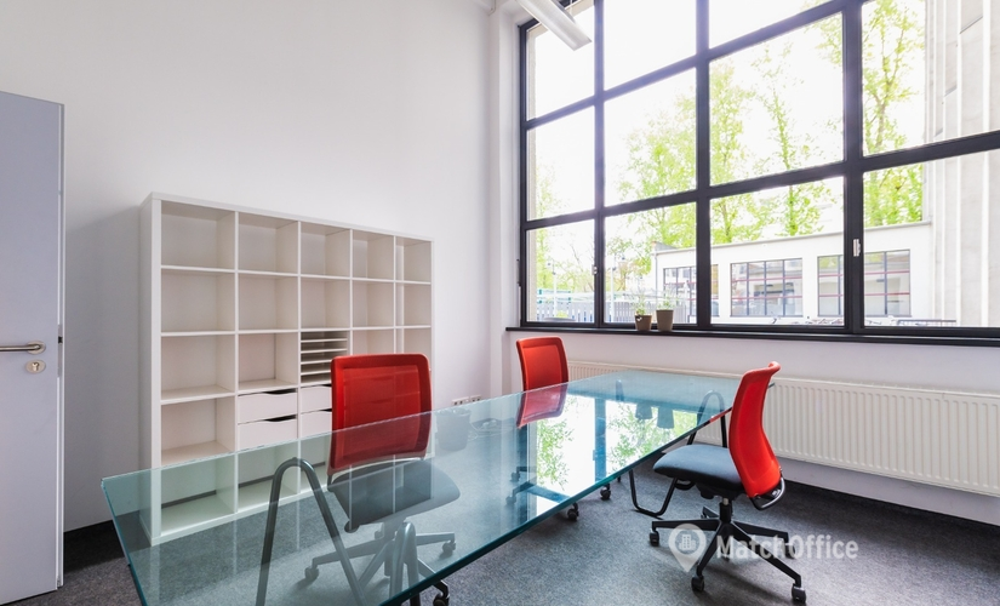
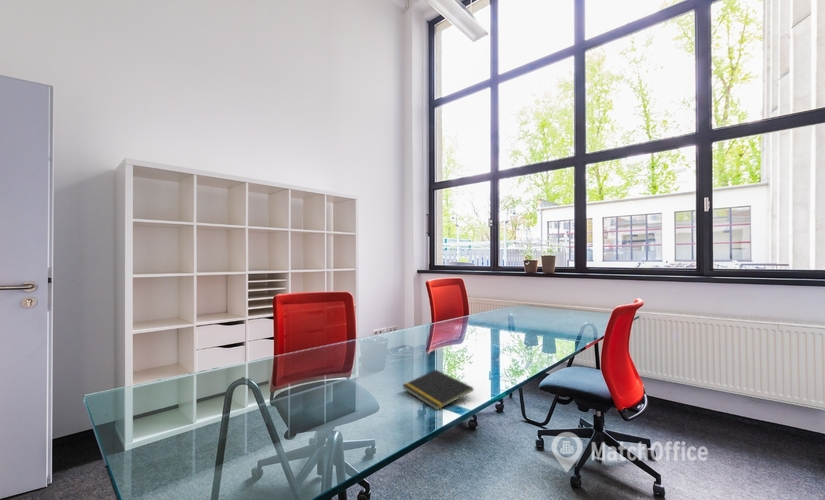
+ notepad (436, 387)
